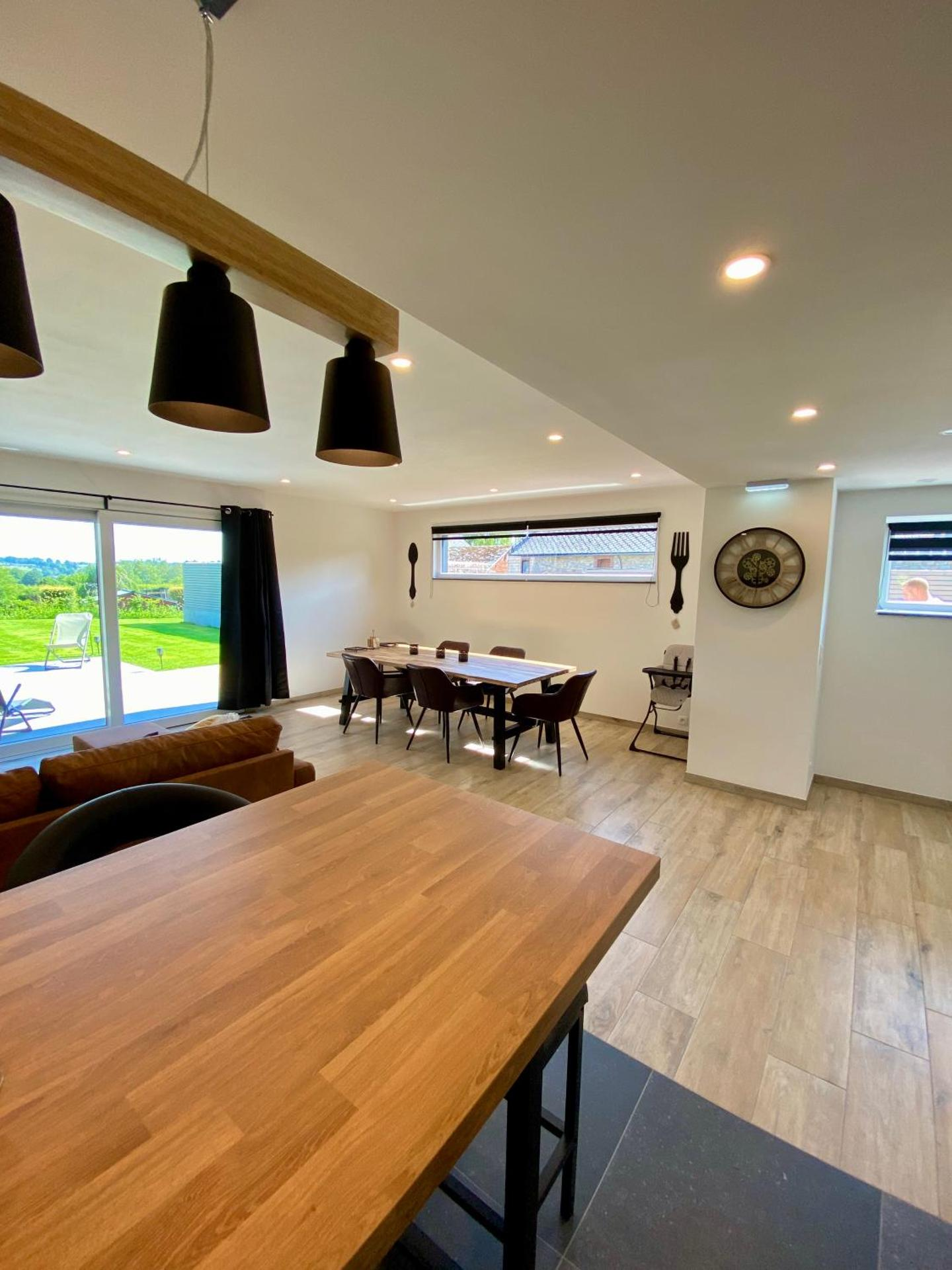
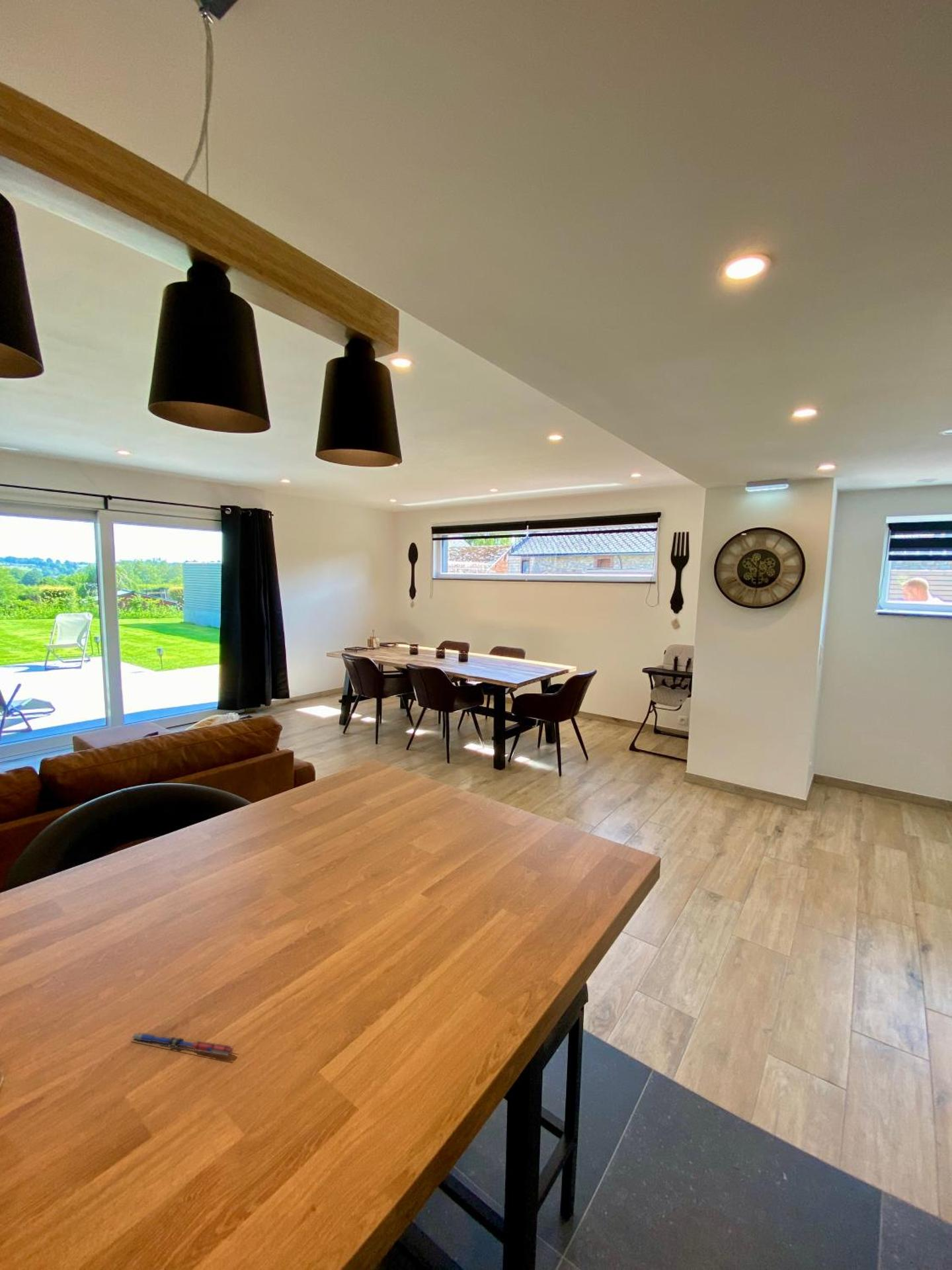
+ pen (182, 1042)
